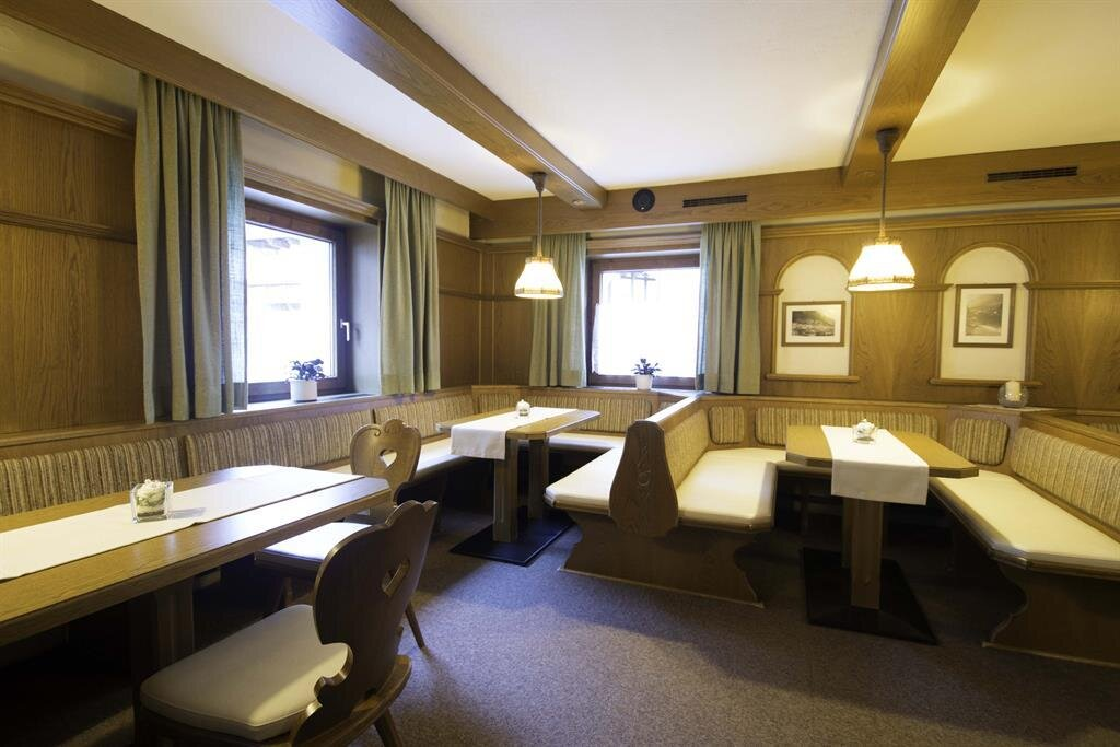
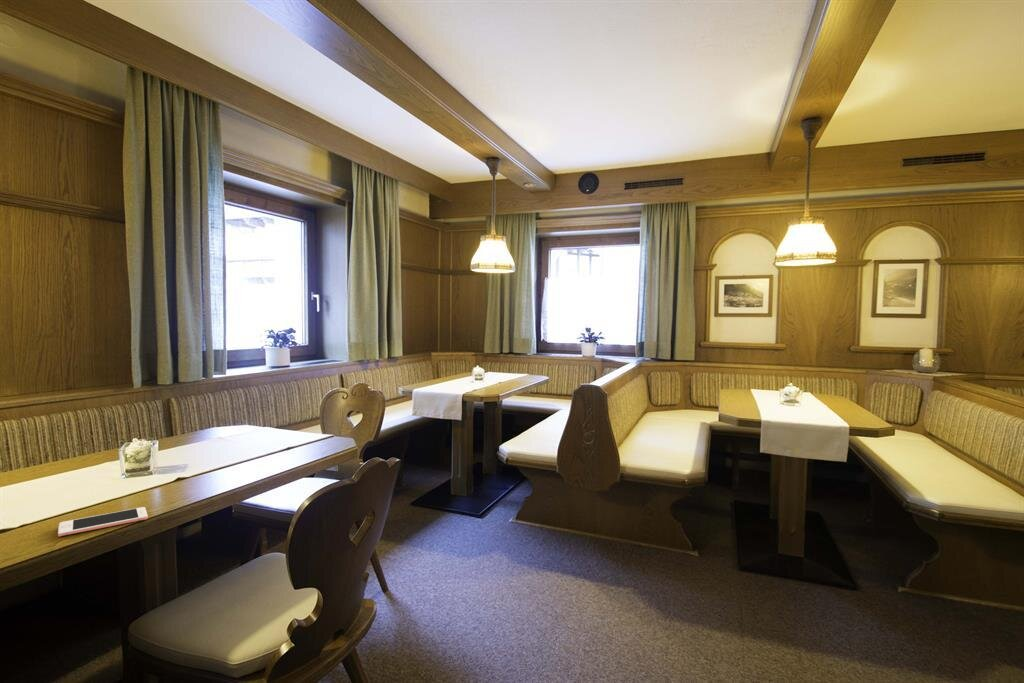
+ cell phone (104, 520)
